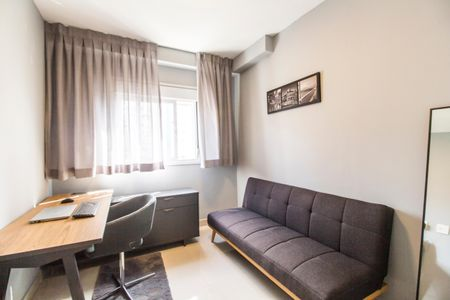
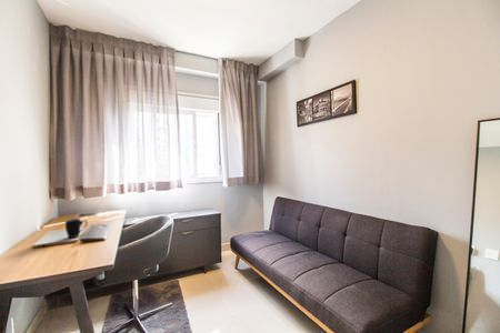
+ mug (77, 228)
